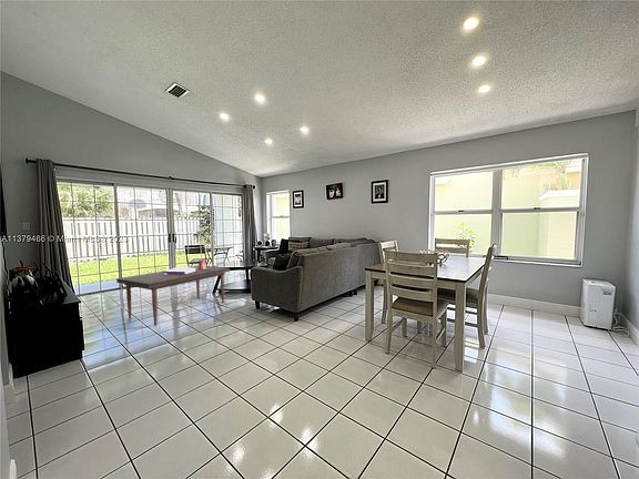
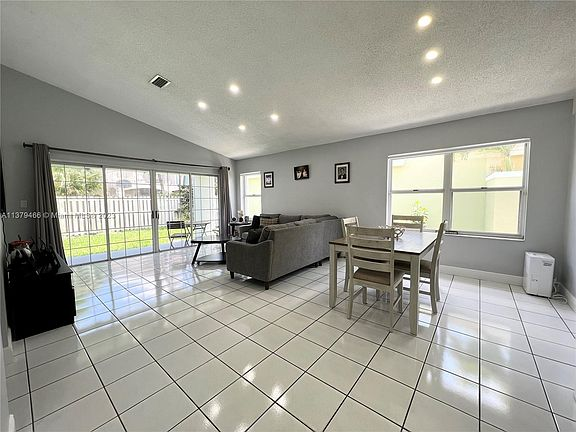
- coffee table (179, 284)
